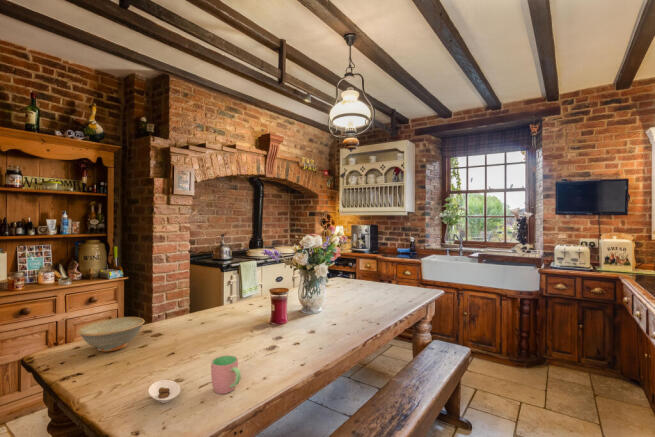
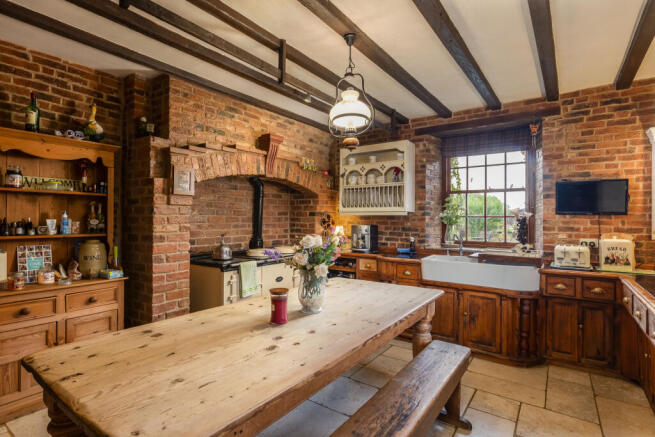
- saucer (164, 392)
- cup (227, 375)
- dish (112, 335)
